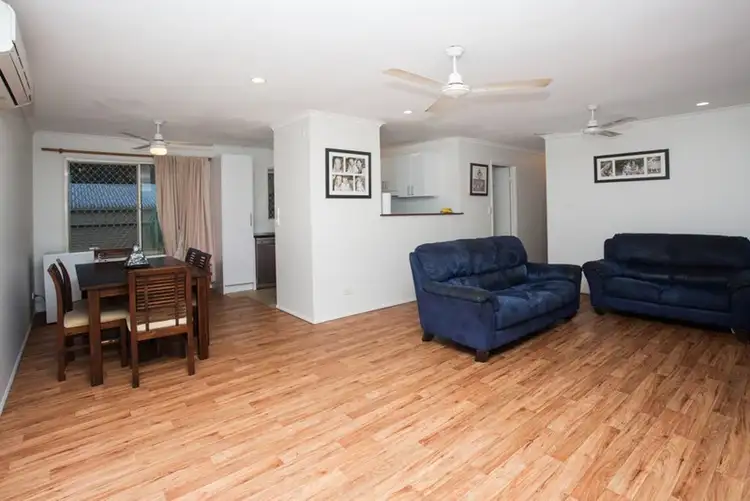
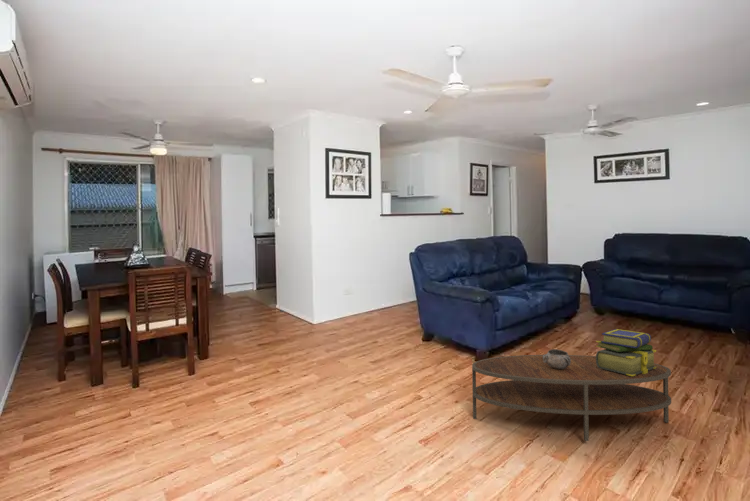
+ decorative bowl (556, 359)
+ coffee table (568, 393)
+ stack of books (625, 349)
